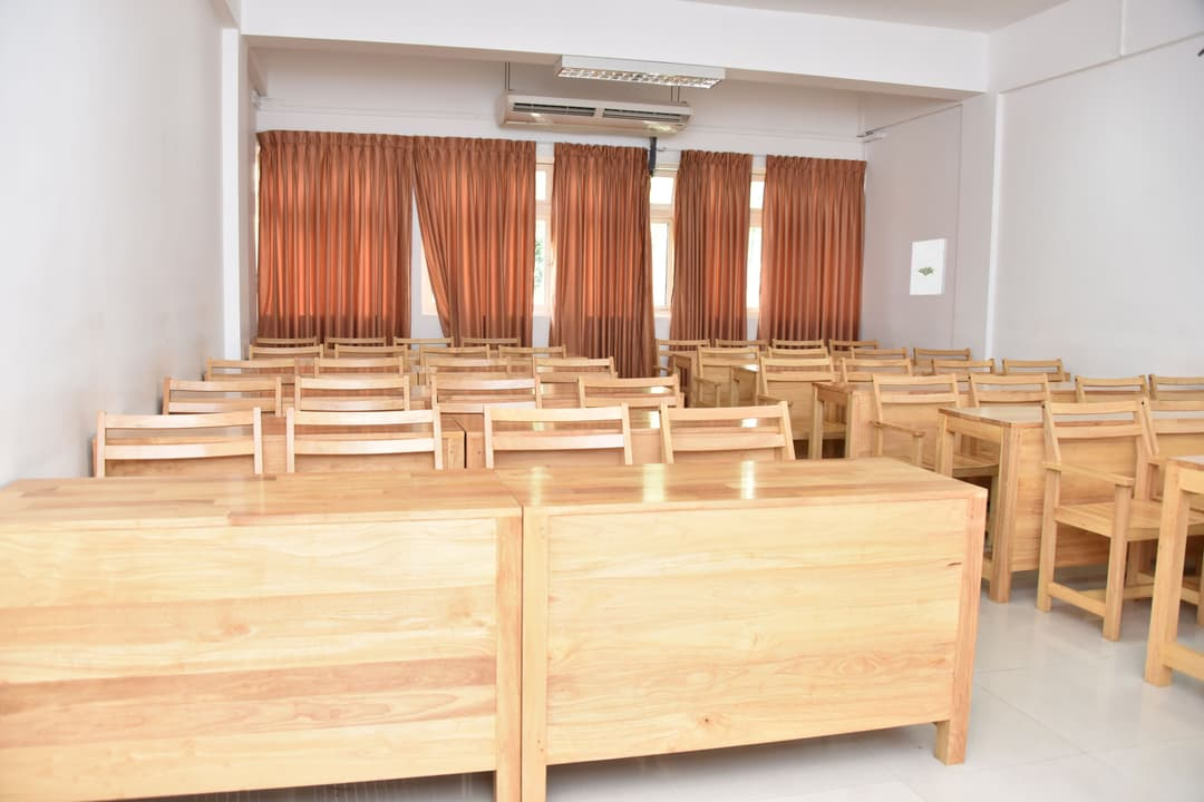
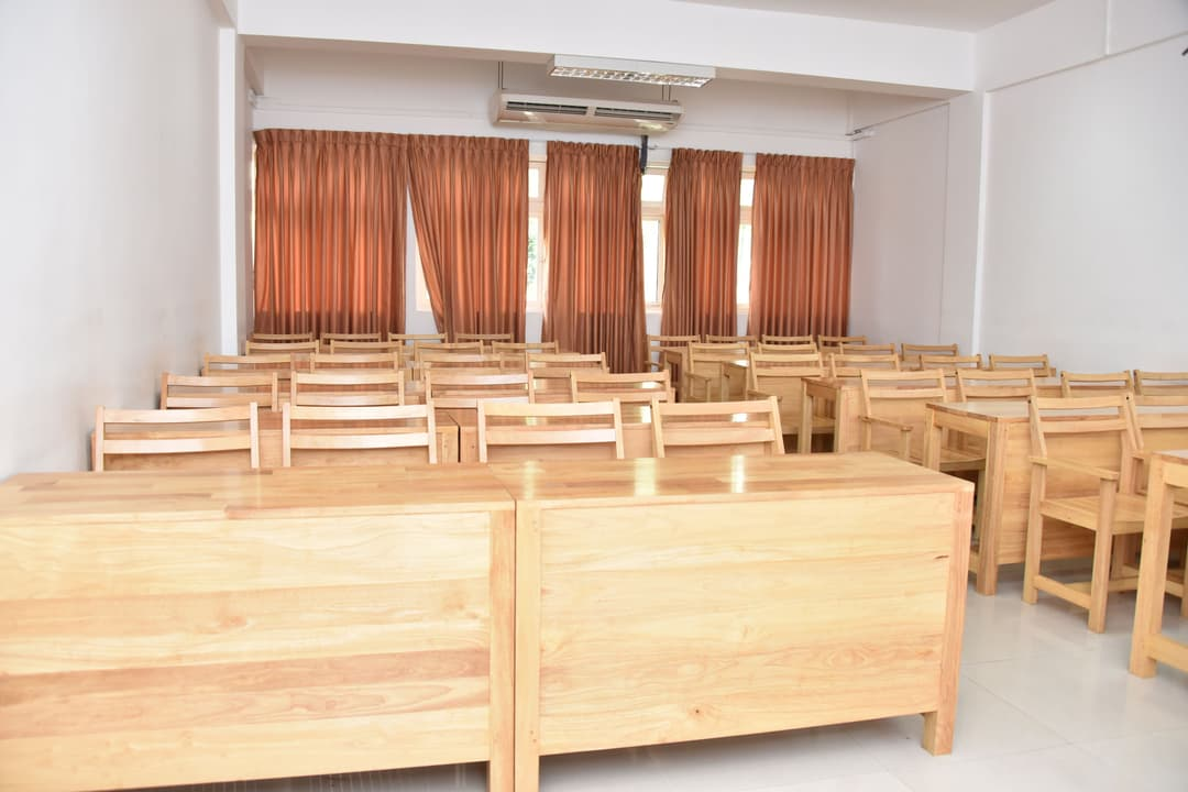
- wall art (928, 267)
